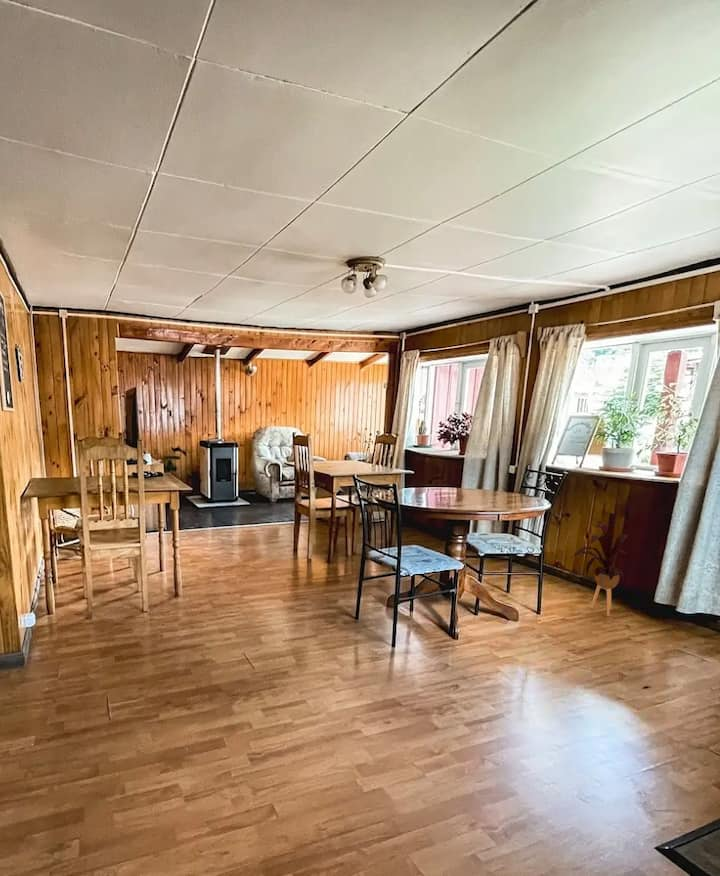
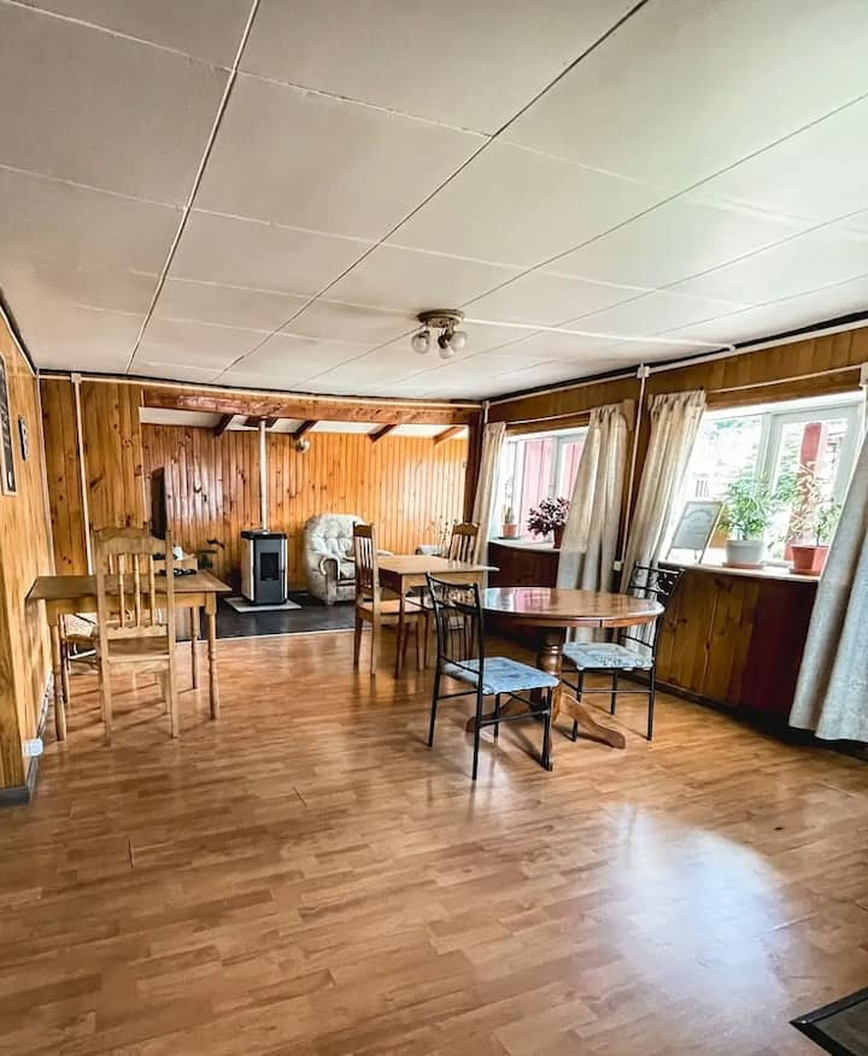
- house plant (601, 559)
